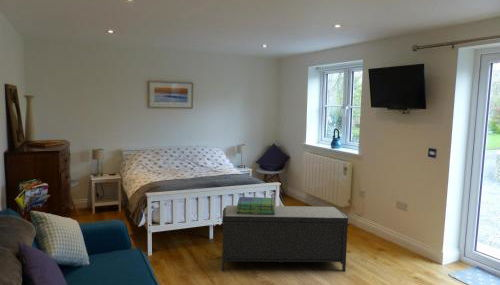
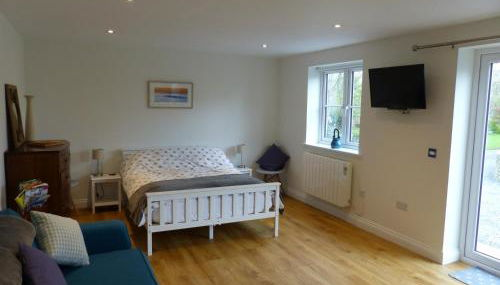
- bench (282, 237)
- stack of books (255, 205)
